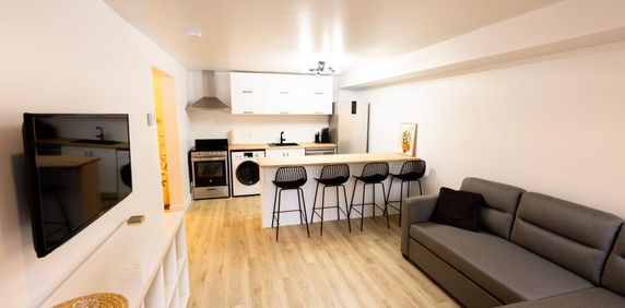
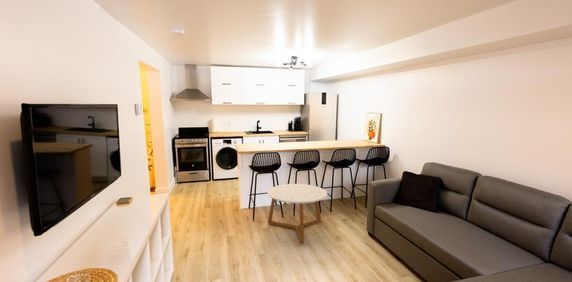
+ coffee table (300, 210)
